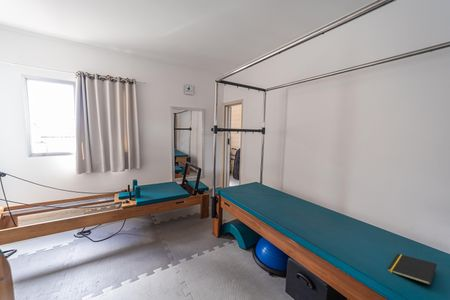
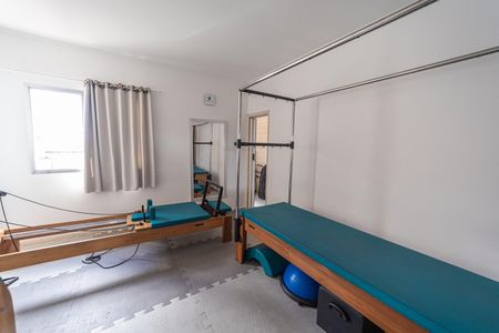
- notepad (411, 267)
